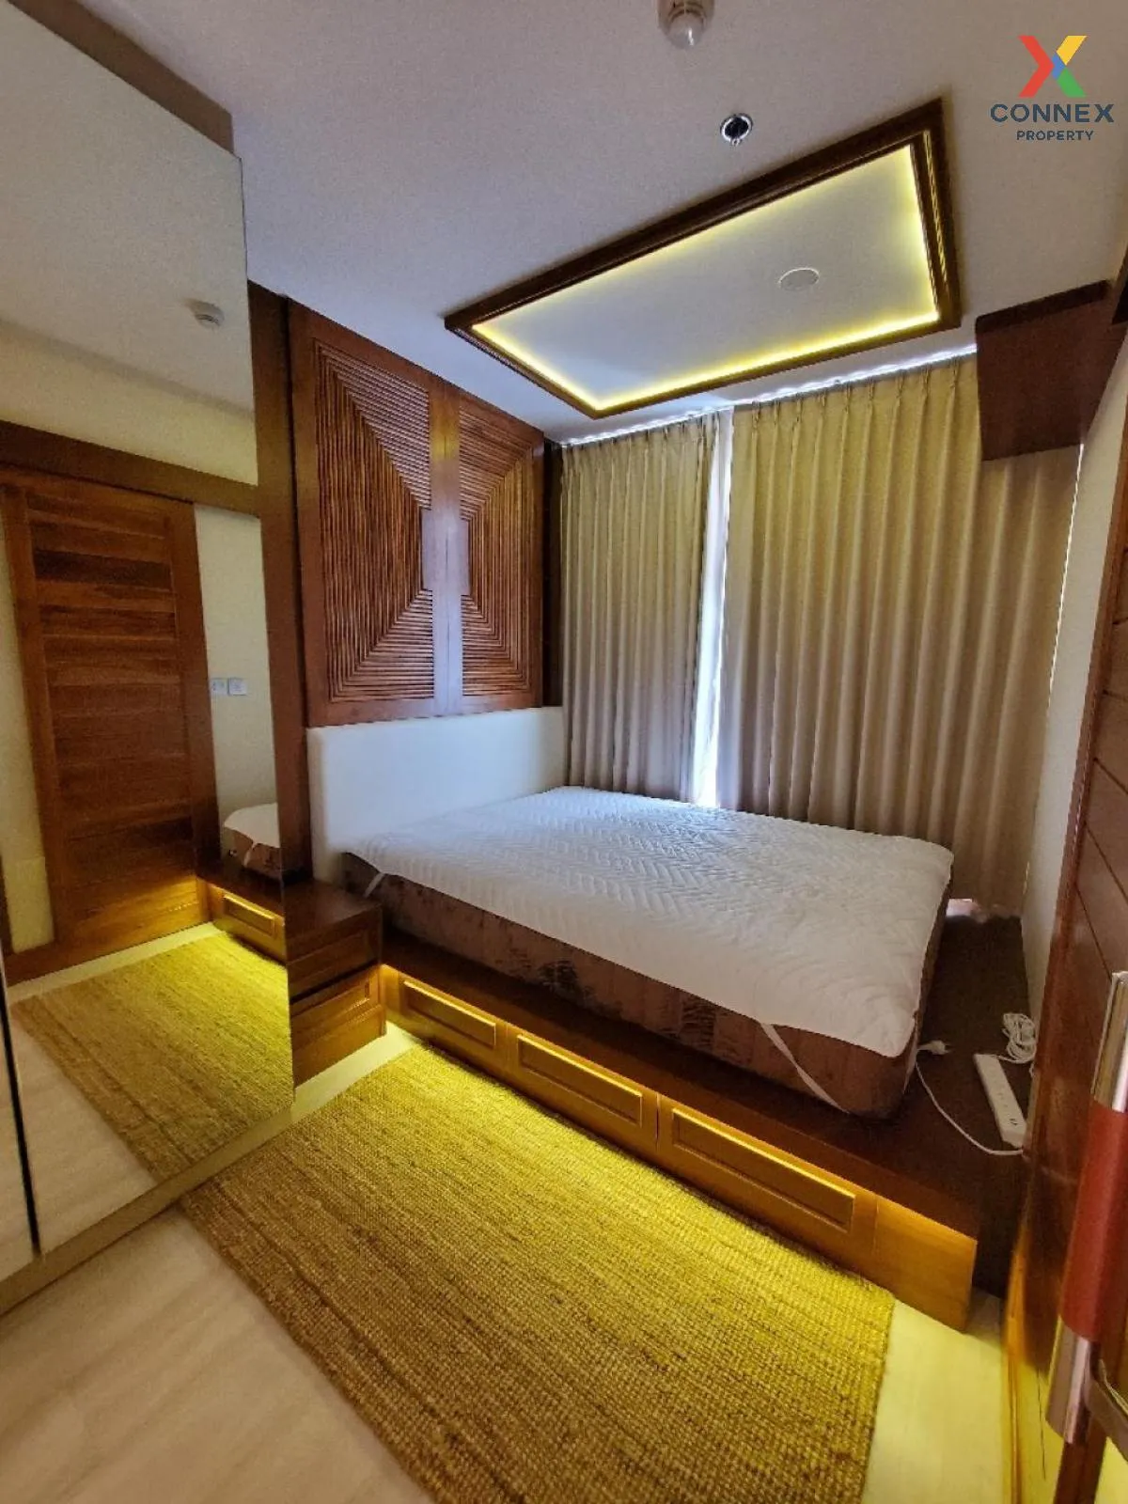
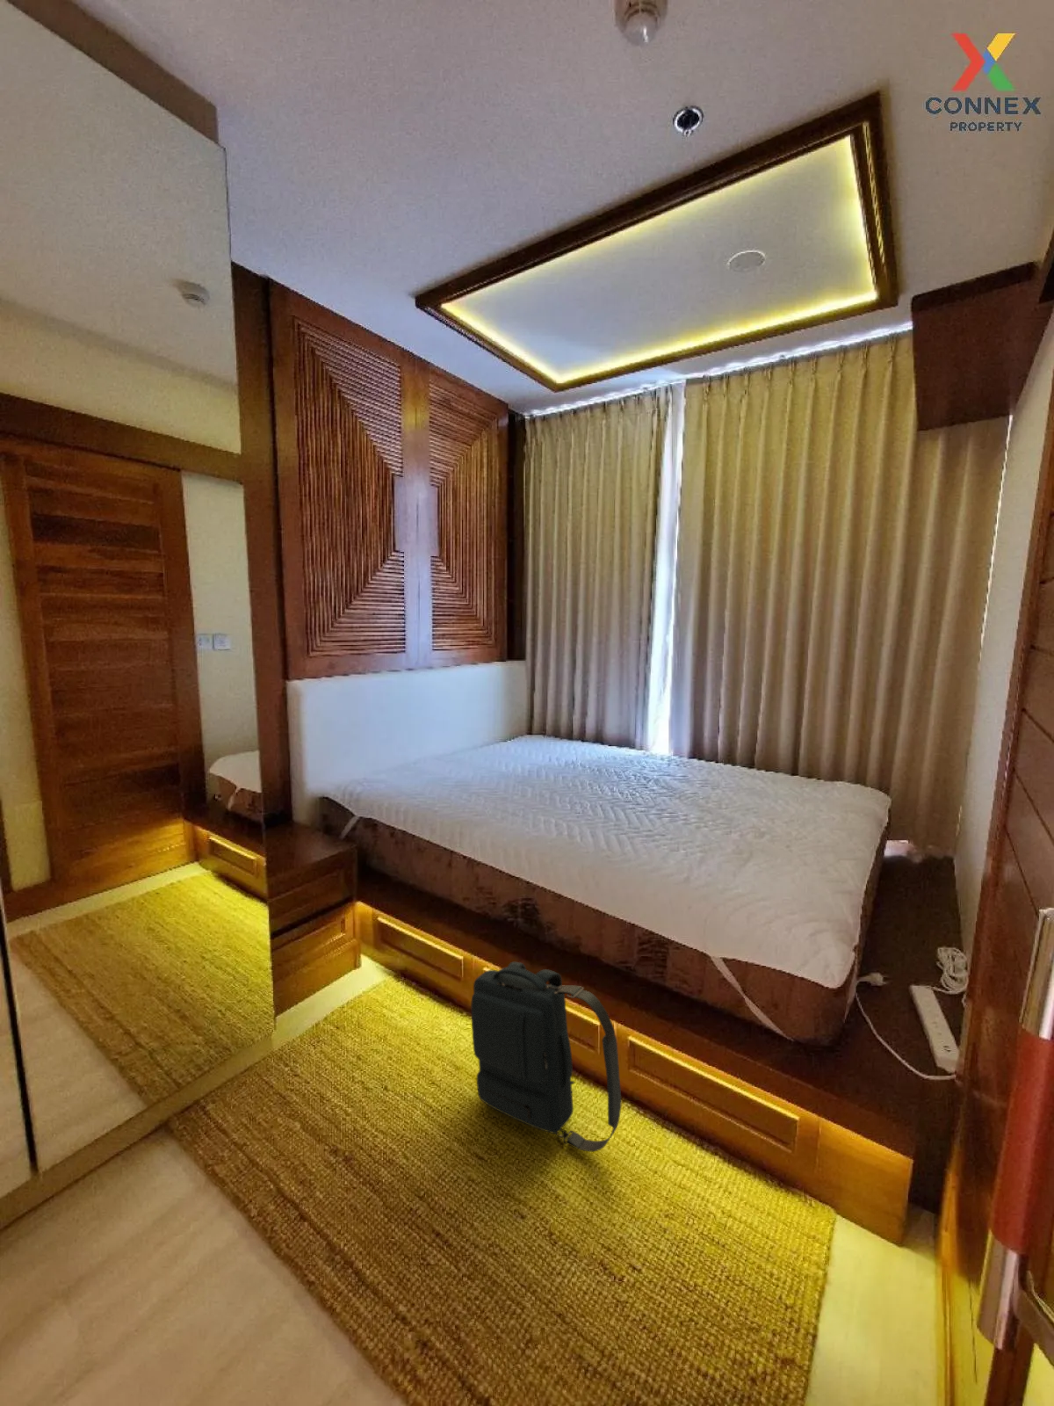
+ backpack (547, 1045)
